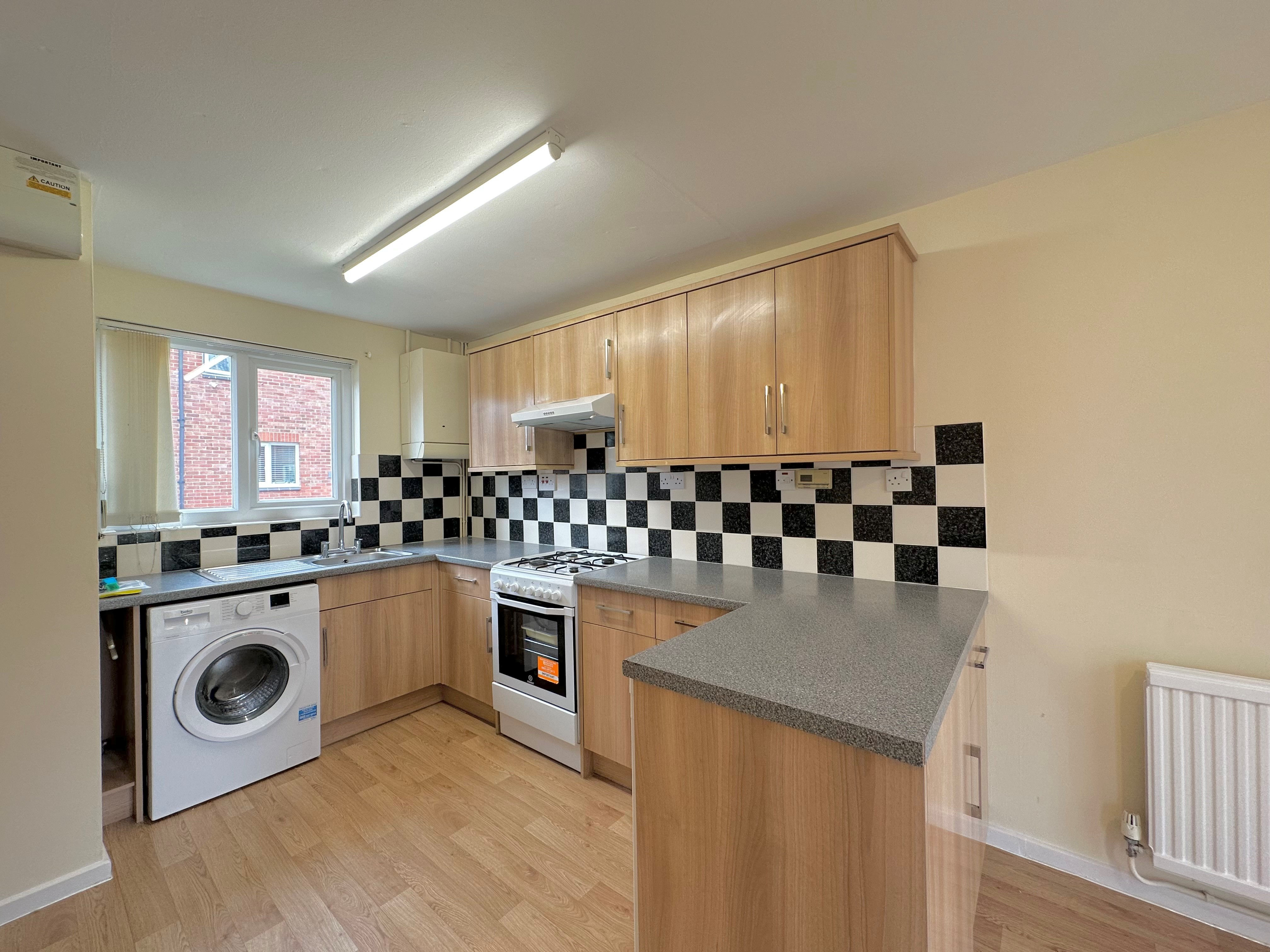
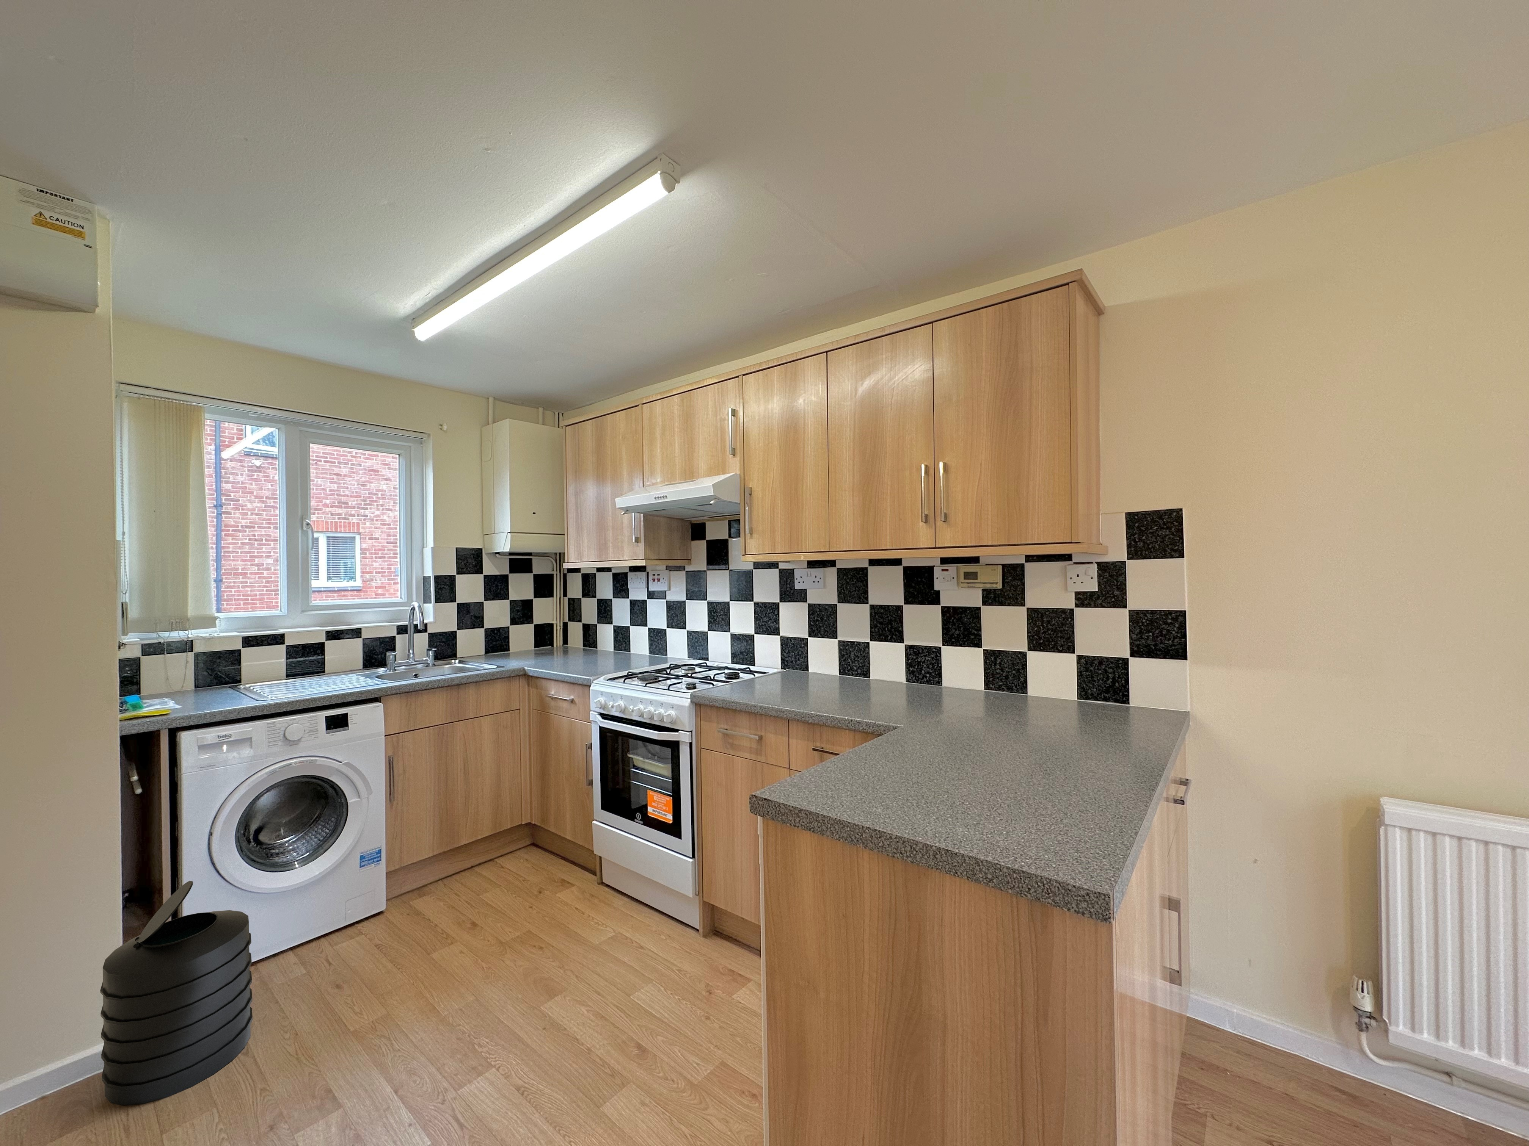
+ trash can (181, 973)
